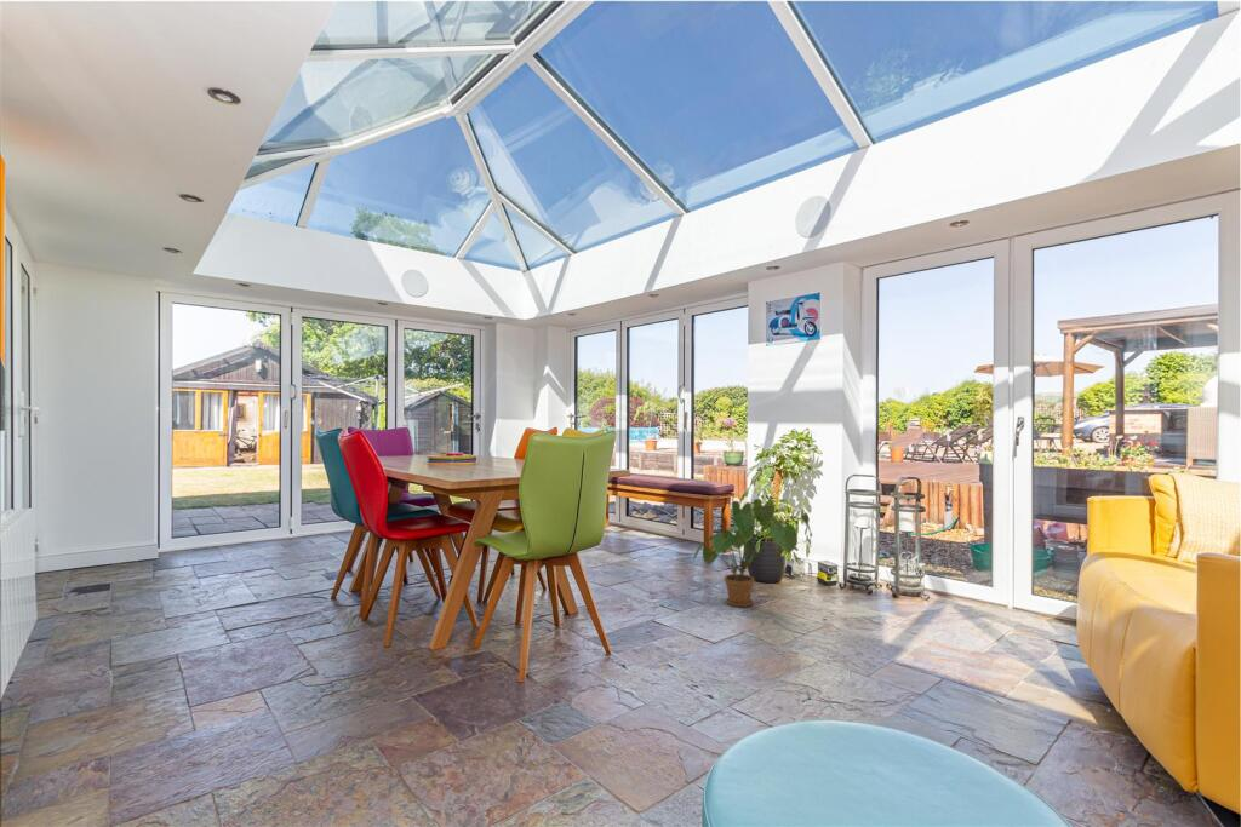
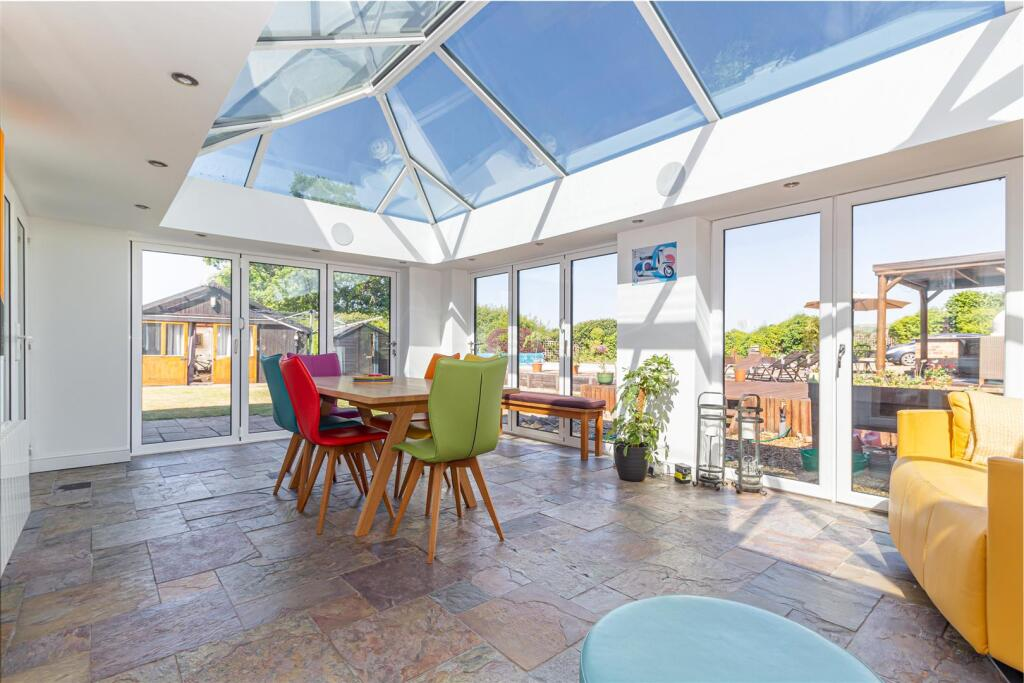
- house plant (754, 551)
